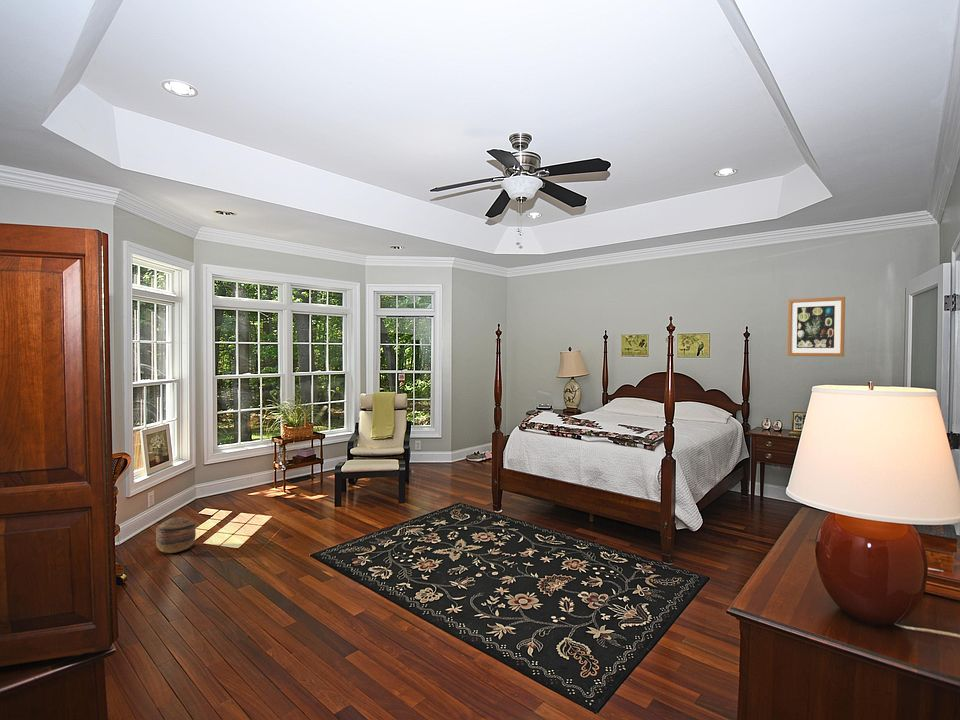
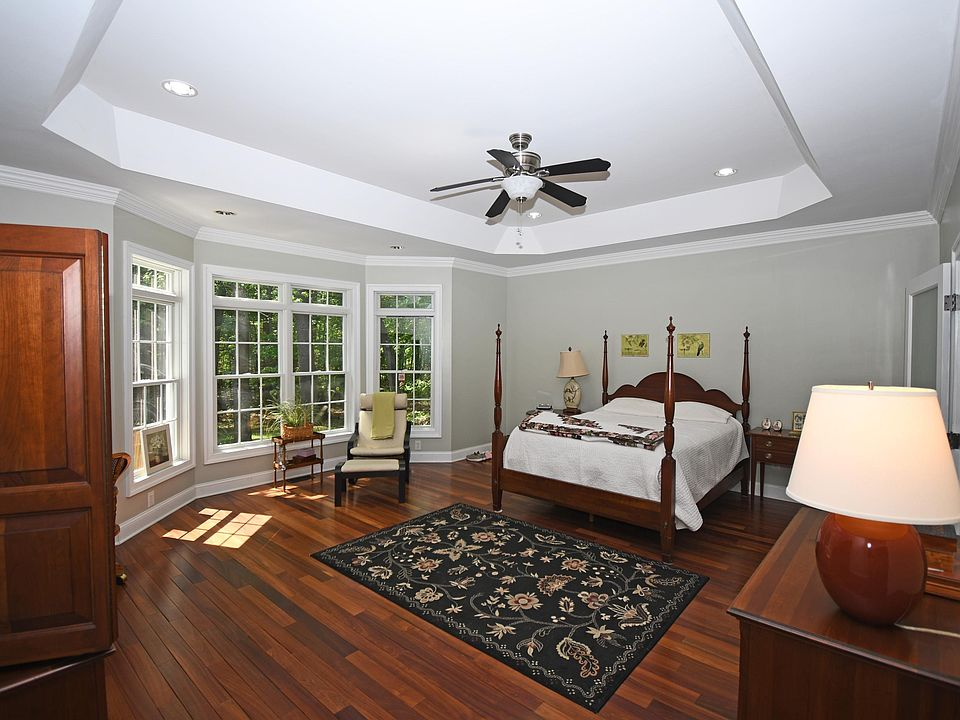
- wall art (815, 327)
- basket (176, 533)
